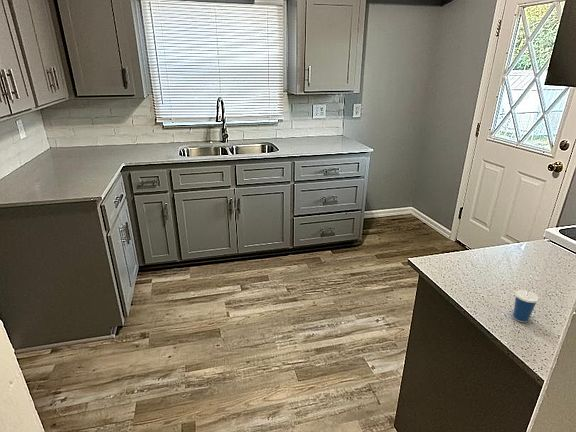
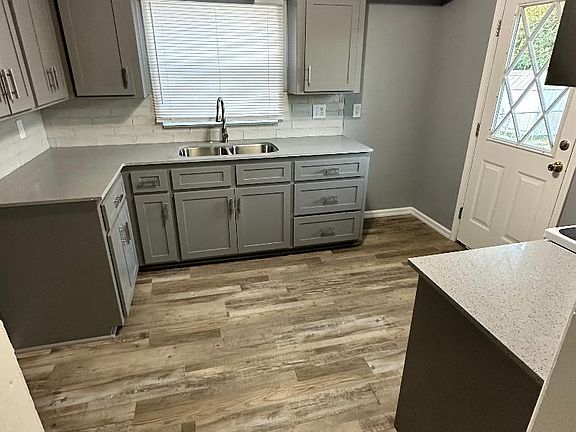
- cup (525, 300)
